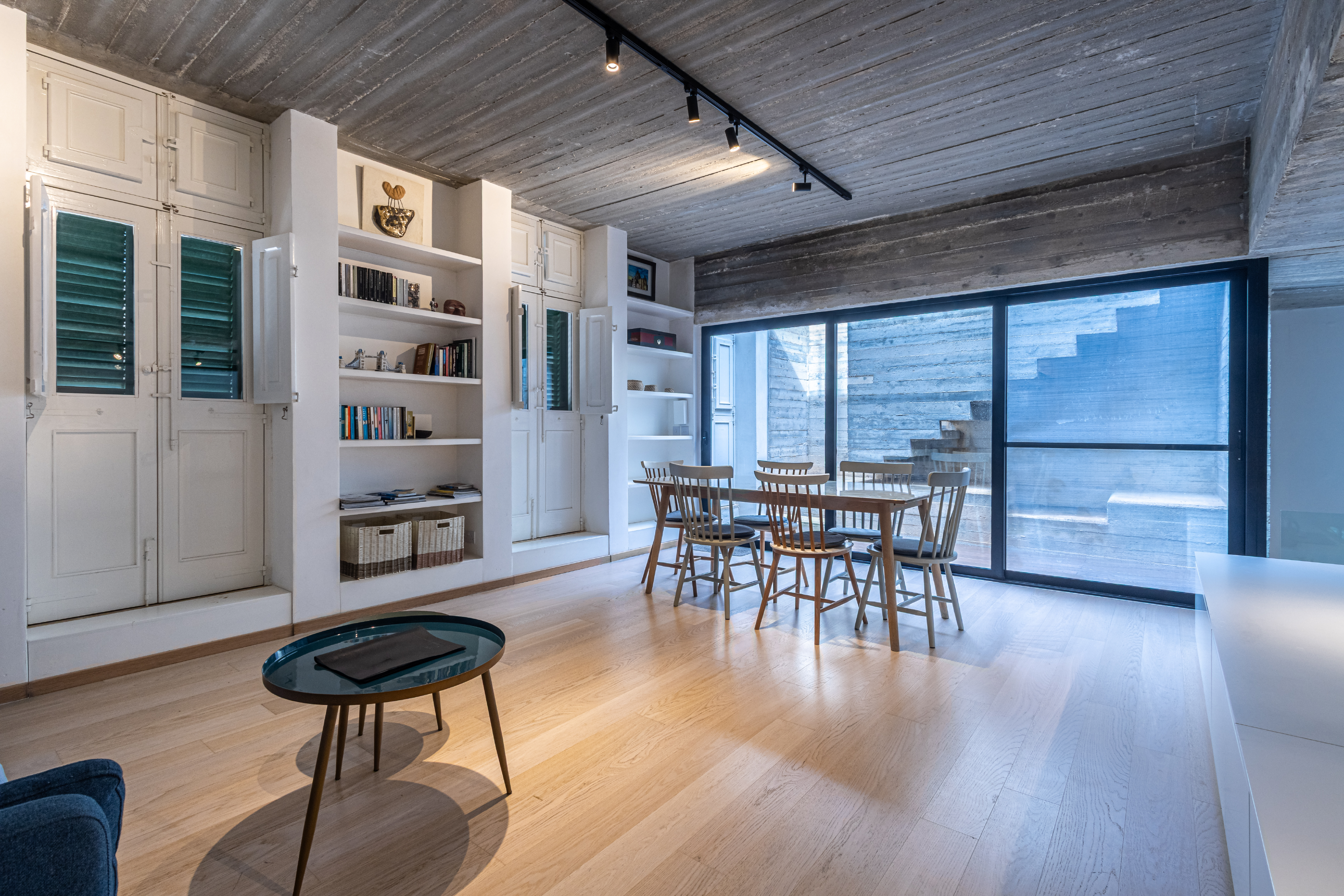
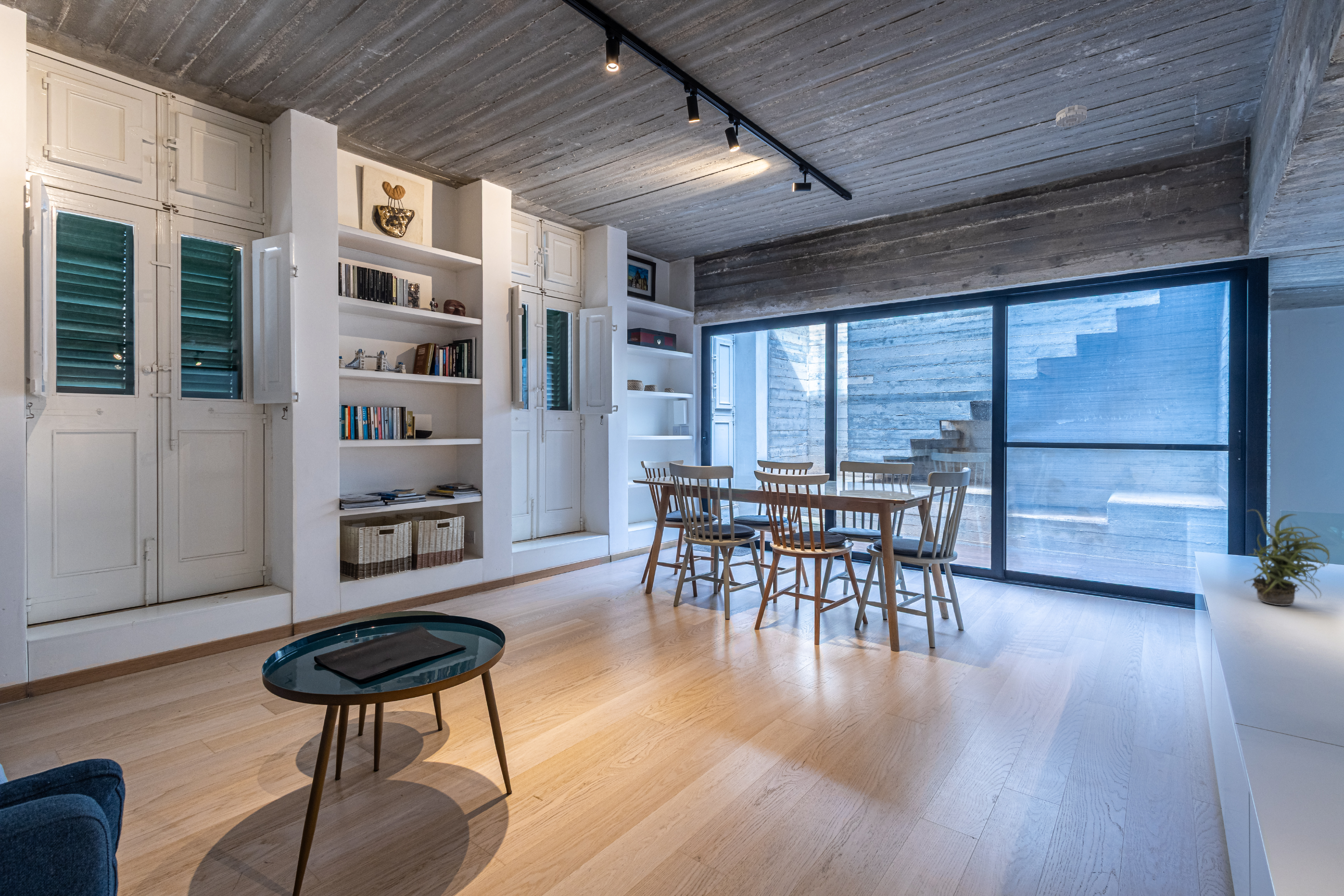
+ smoke detector (1071, 115)
+ potted plant (1285, 558)
